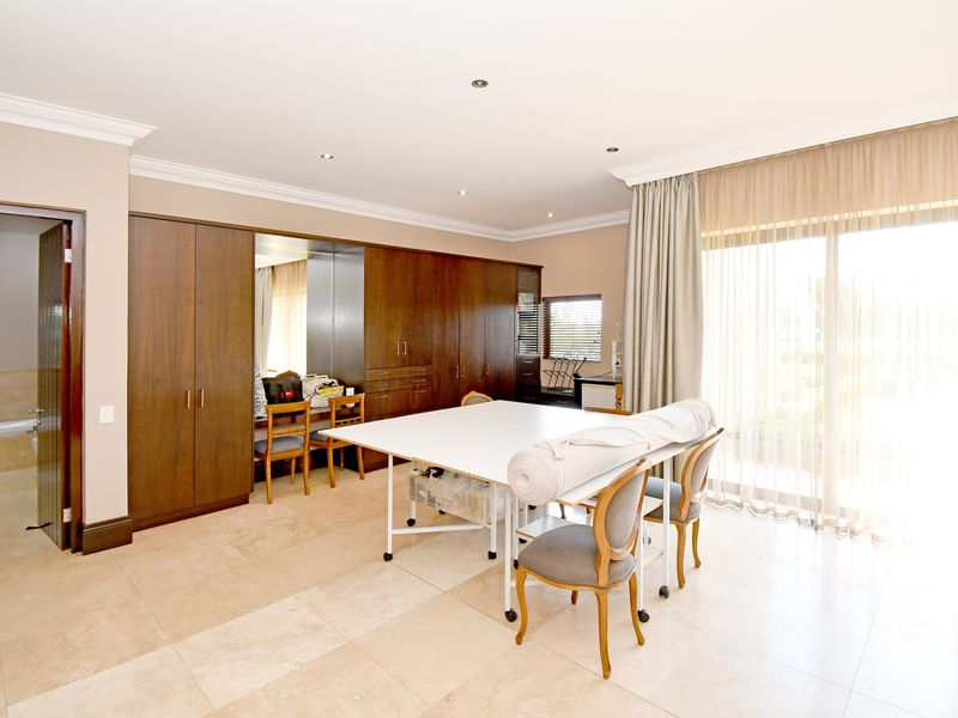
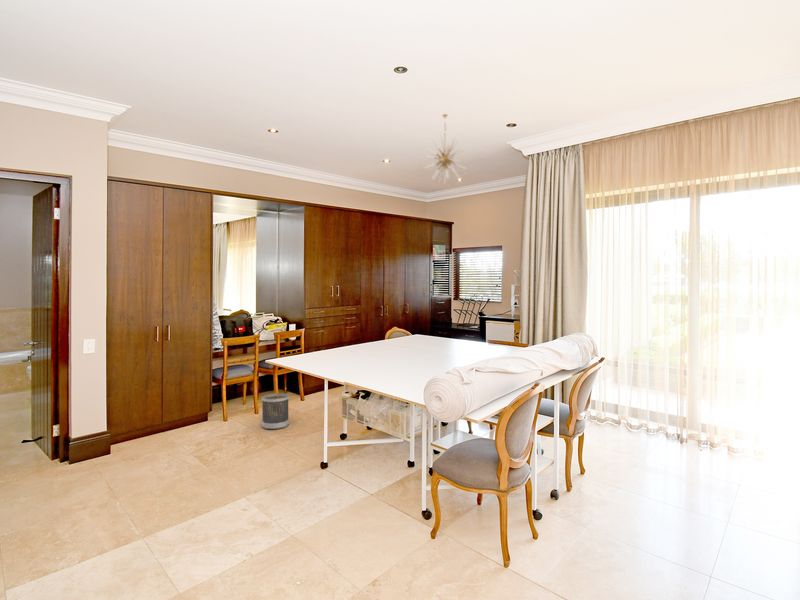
+ wastebasket (275, 410)
+ chandelier (446, 149)
